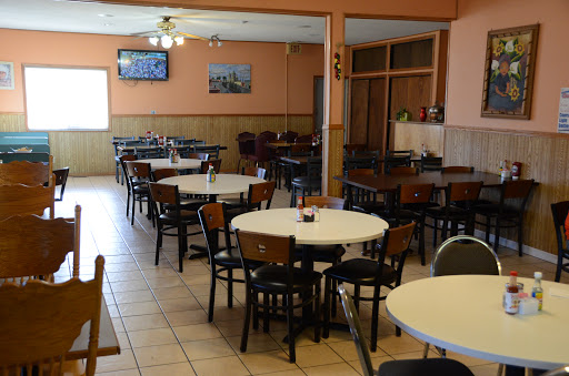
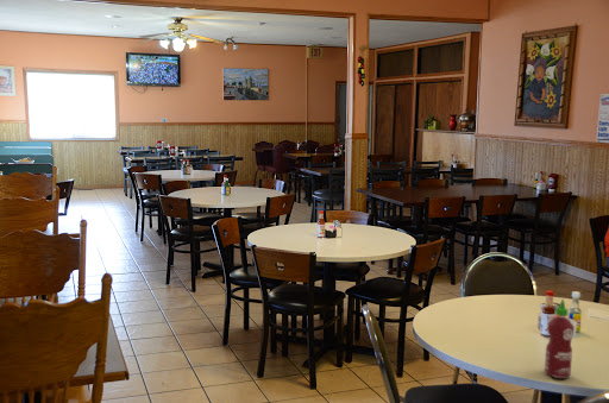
+ hot sauce (559, 336)
